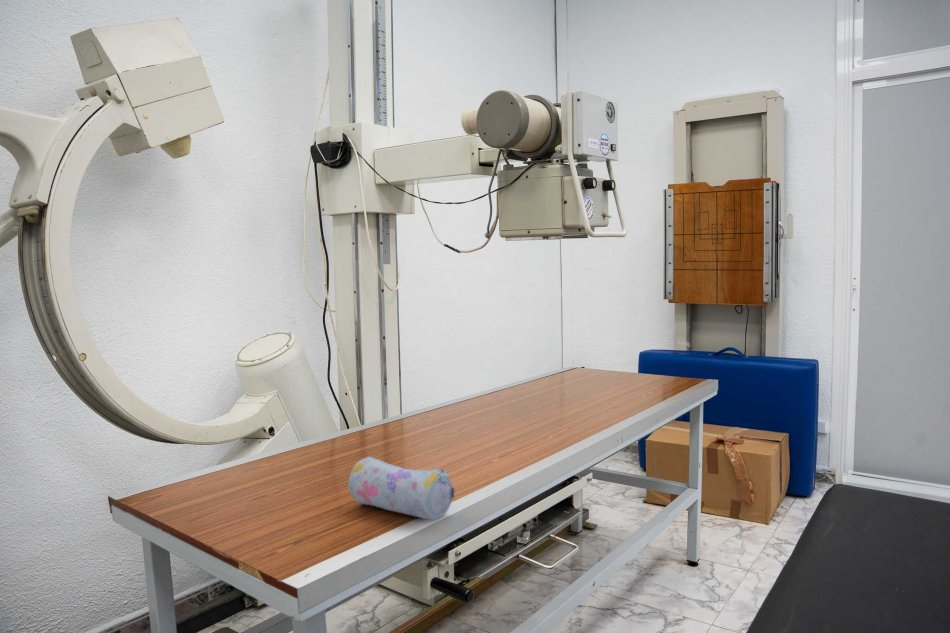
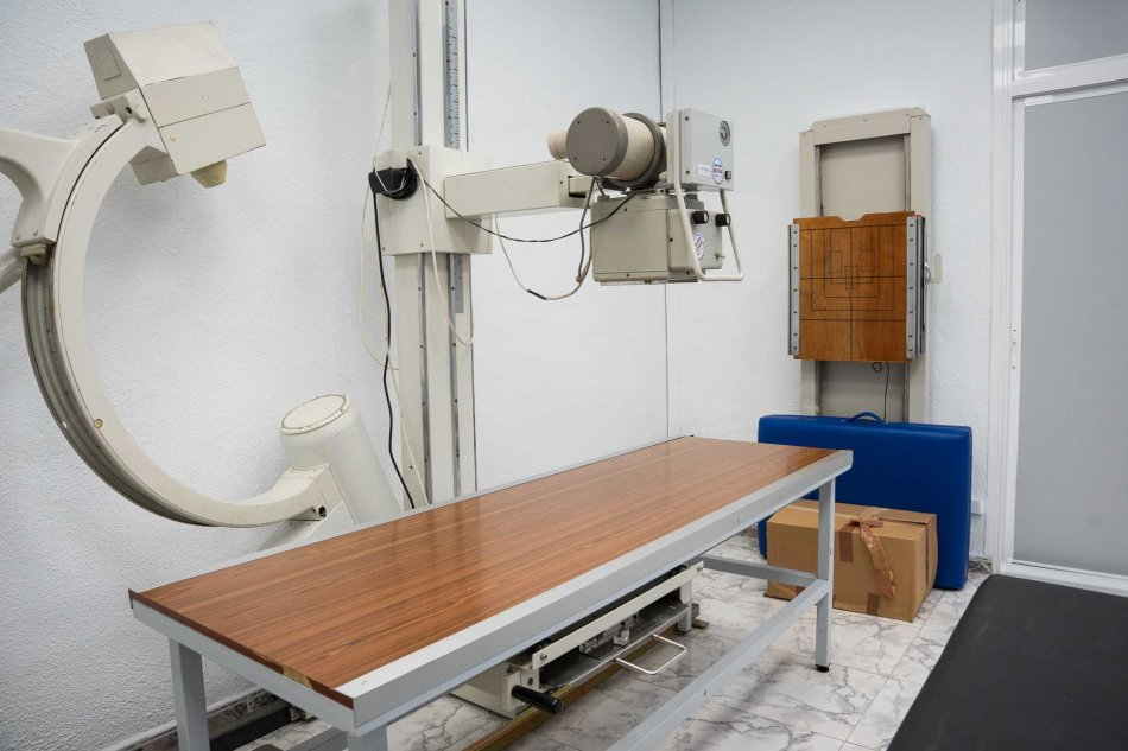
- pencil case (399, 486)
